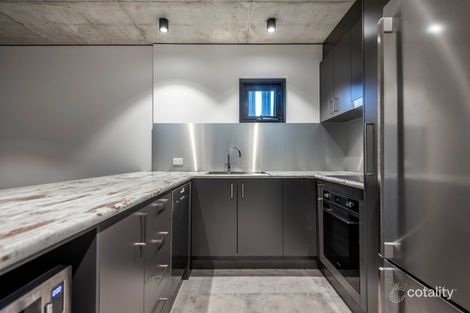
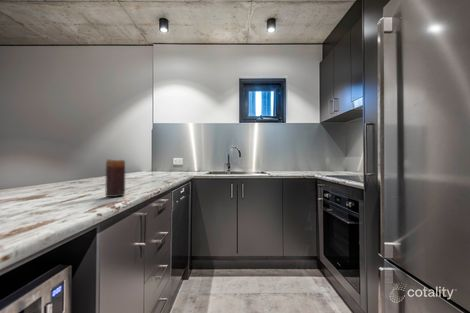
+ candle (115, 177)
